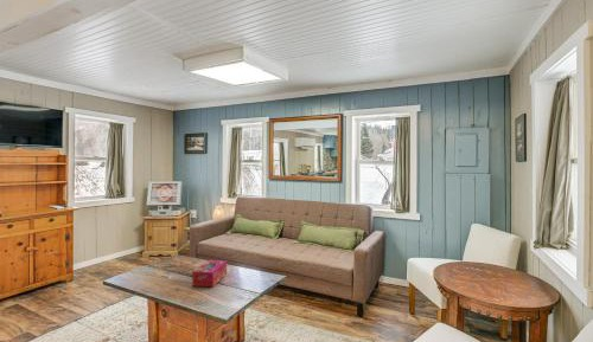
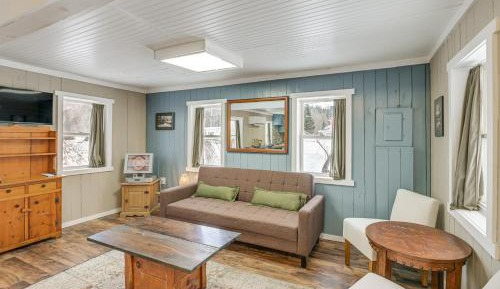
- tissue box (210, 272)
